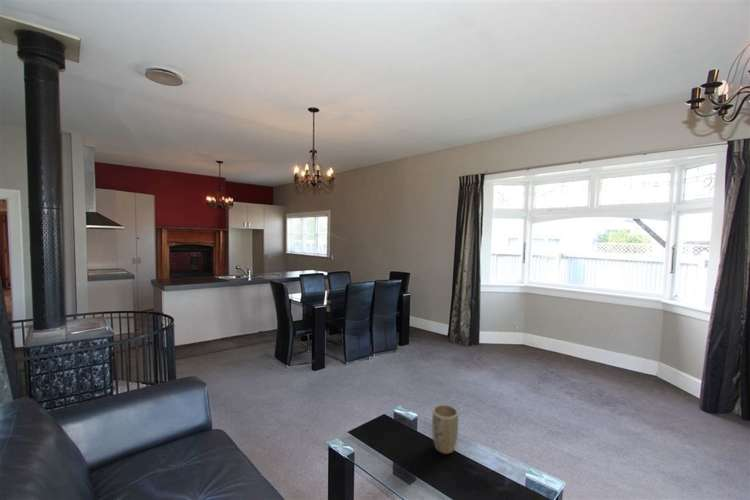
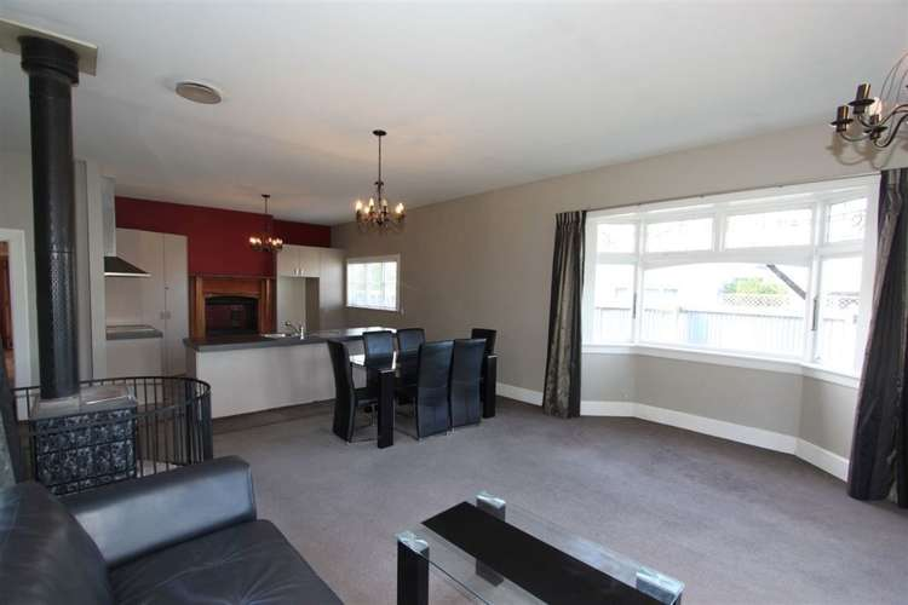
- plant pot (445, 429)
